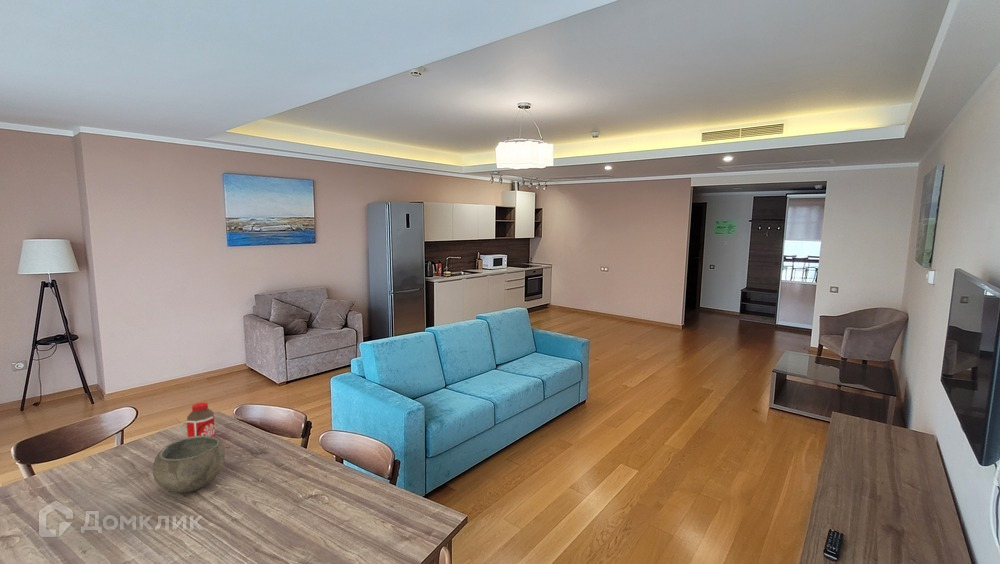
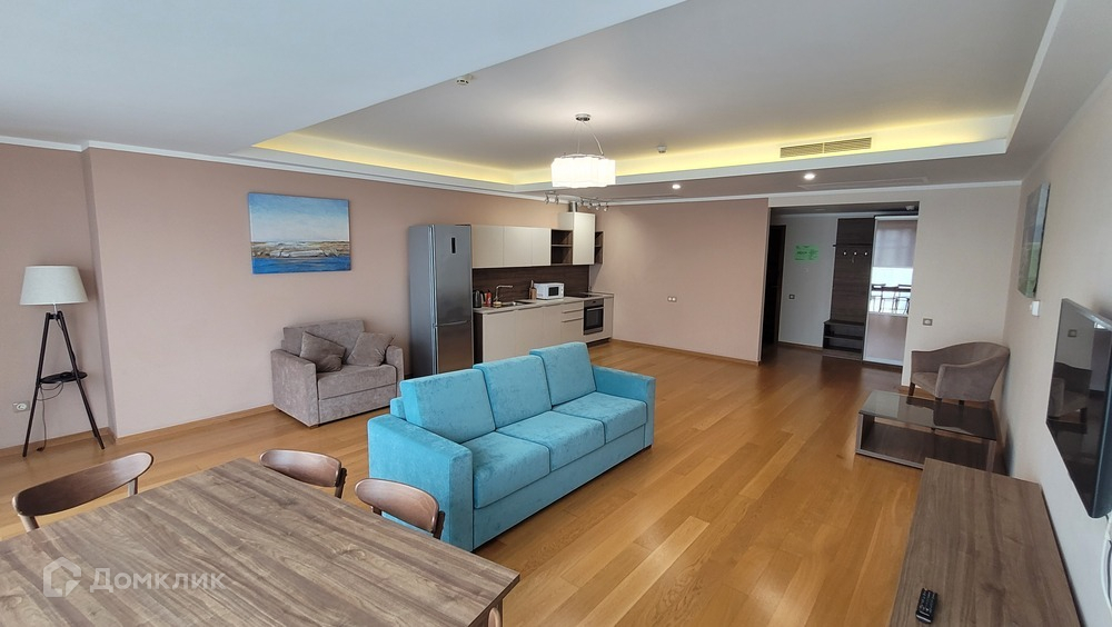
- bottle (201, 426)
- bowl (190, 466)
